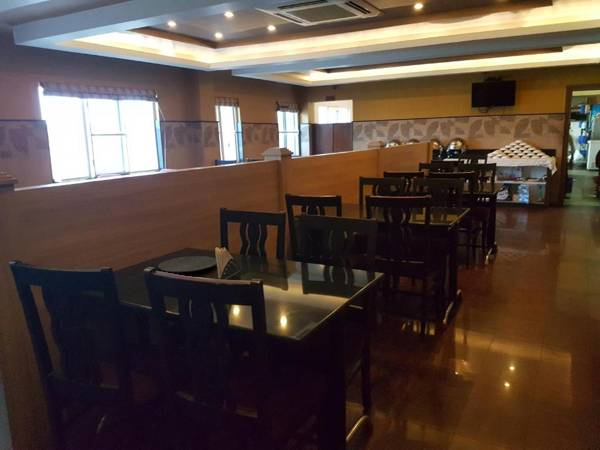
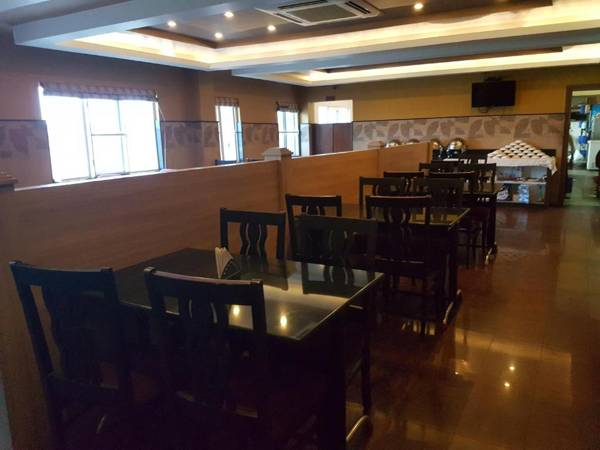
- plate (188, 264)
